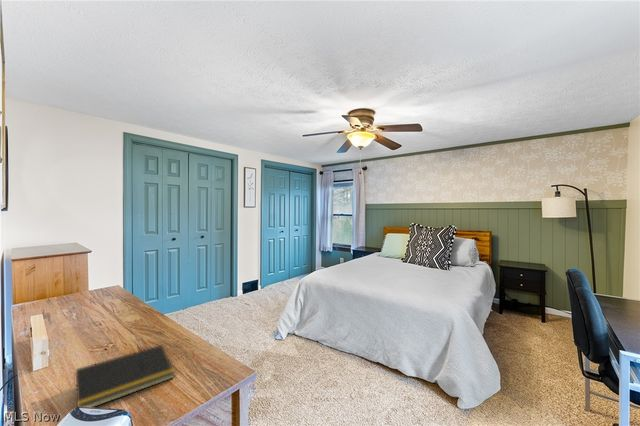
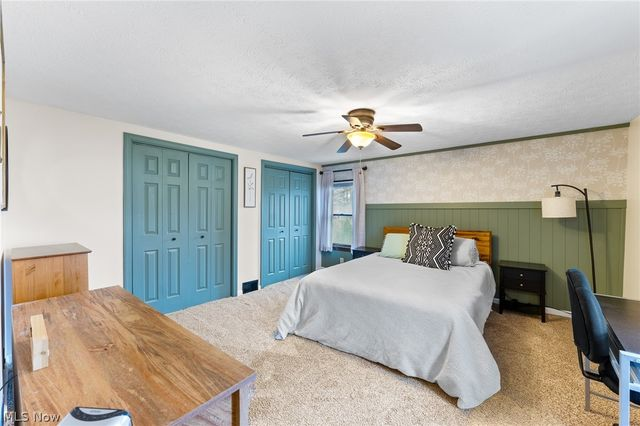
- notepad (126, 373)
